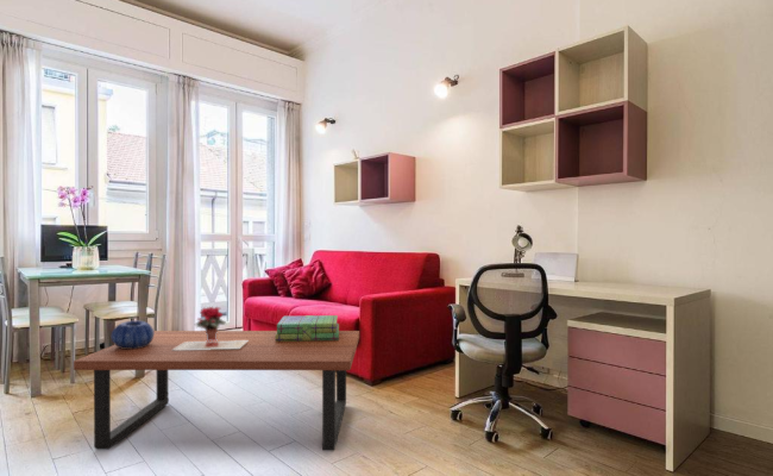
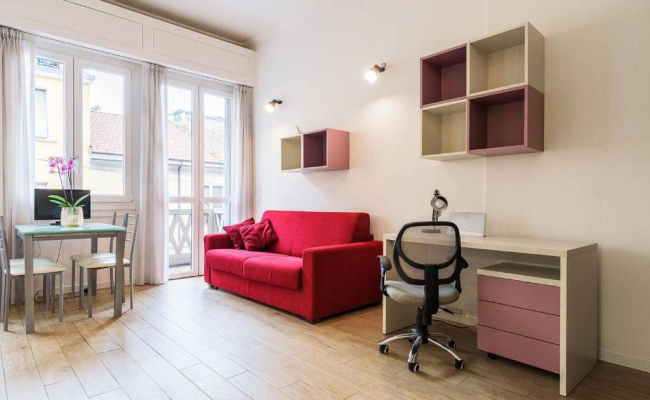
- stack of books (308, 327)
- potted flower (210, 325)
- coffee table (235, 369)
- decorative bowl (133, 333)
